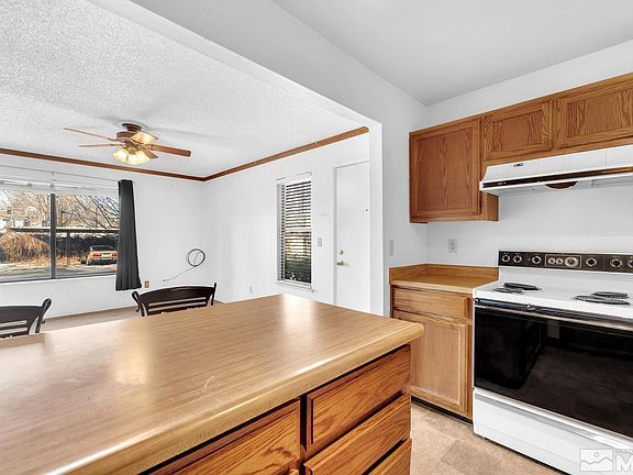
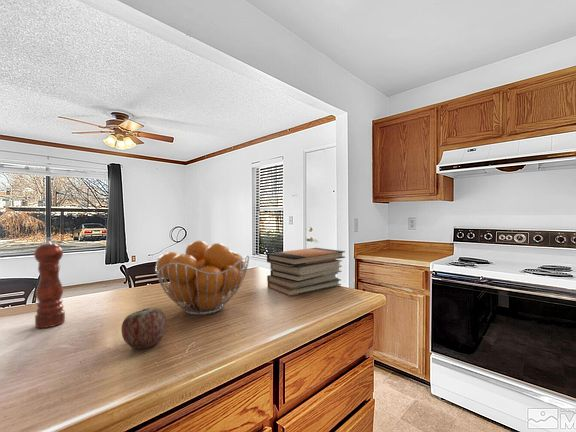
+ fruit basket (203, 275)
+ book stack (306, 269)
+ pepper mill (49, 280)
+ apple (144, 326)
